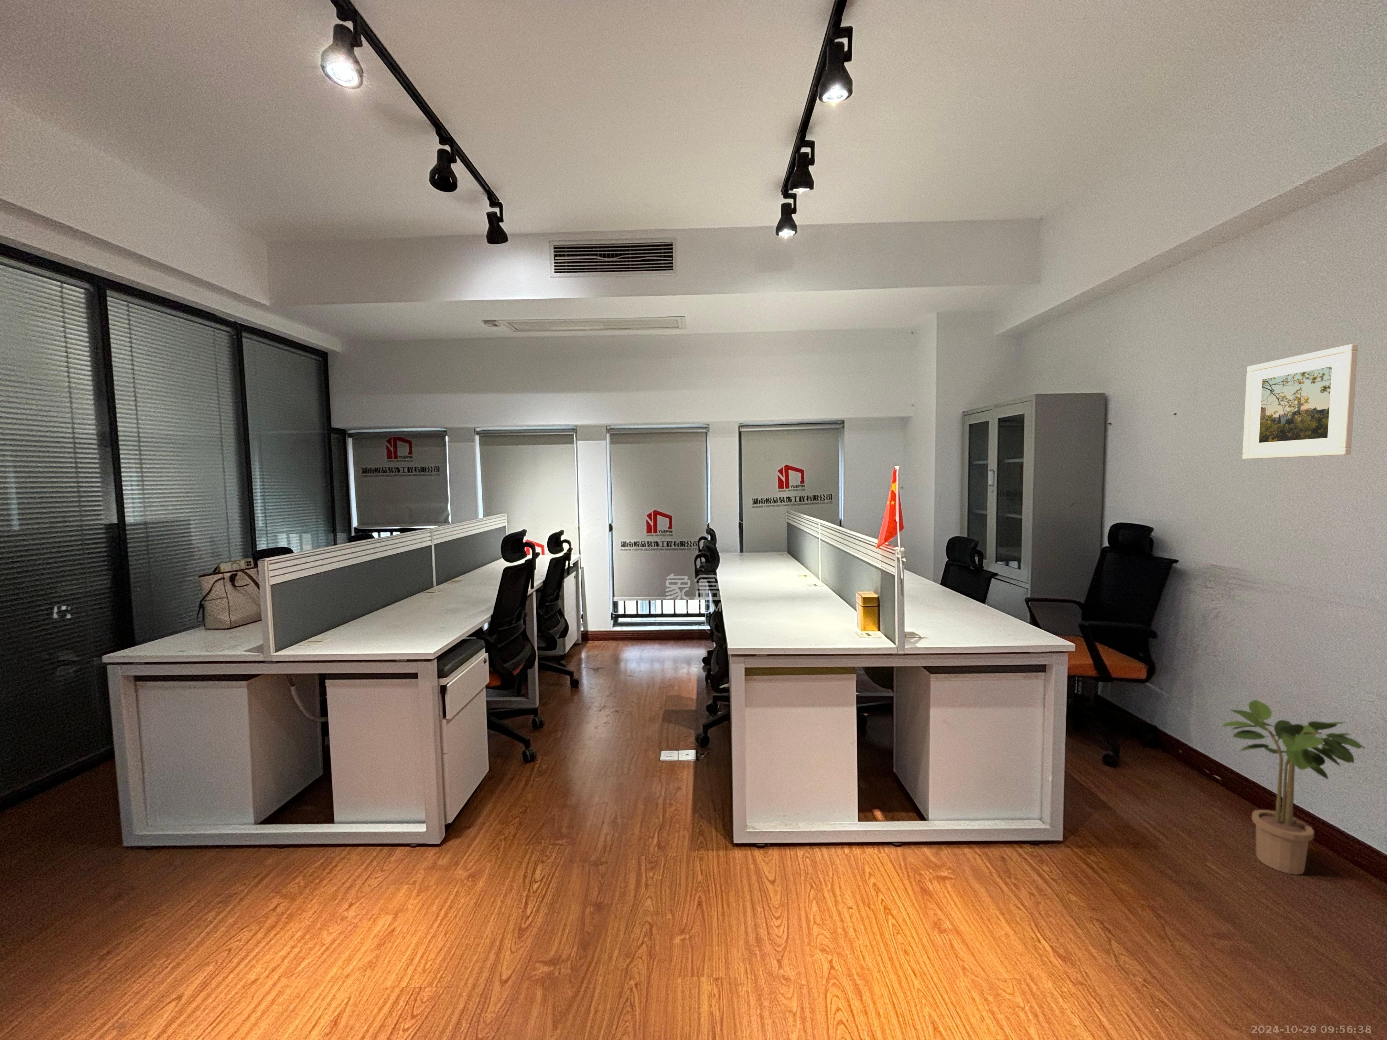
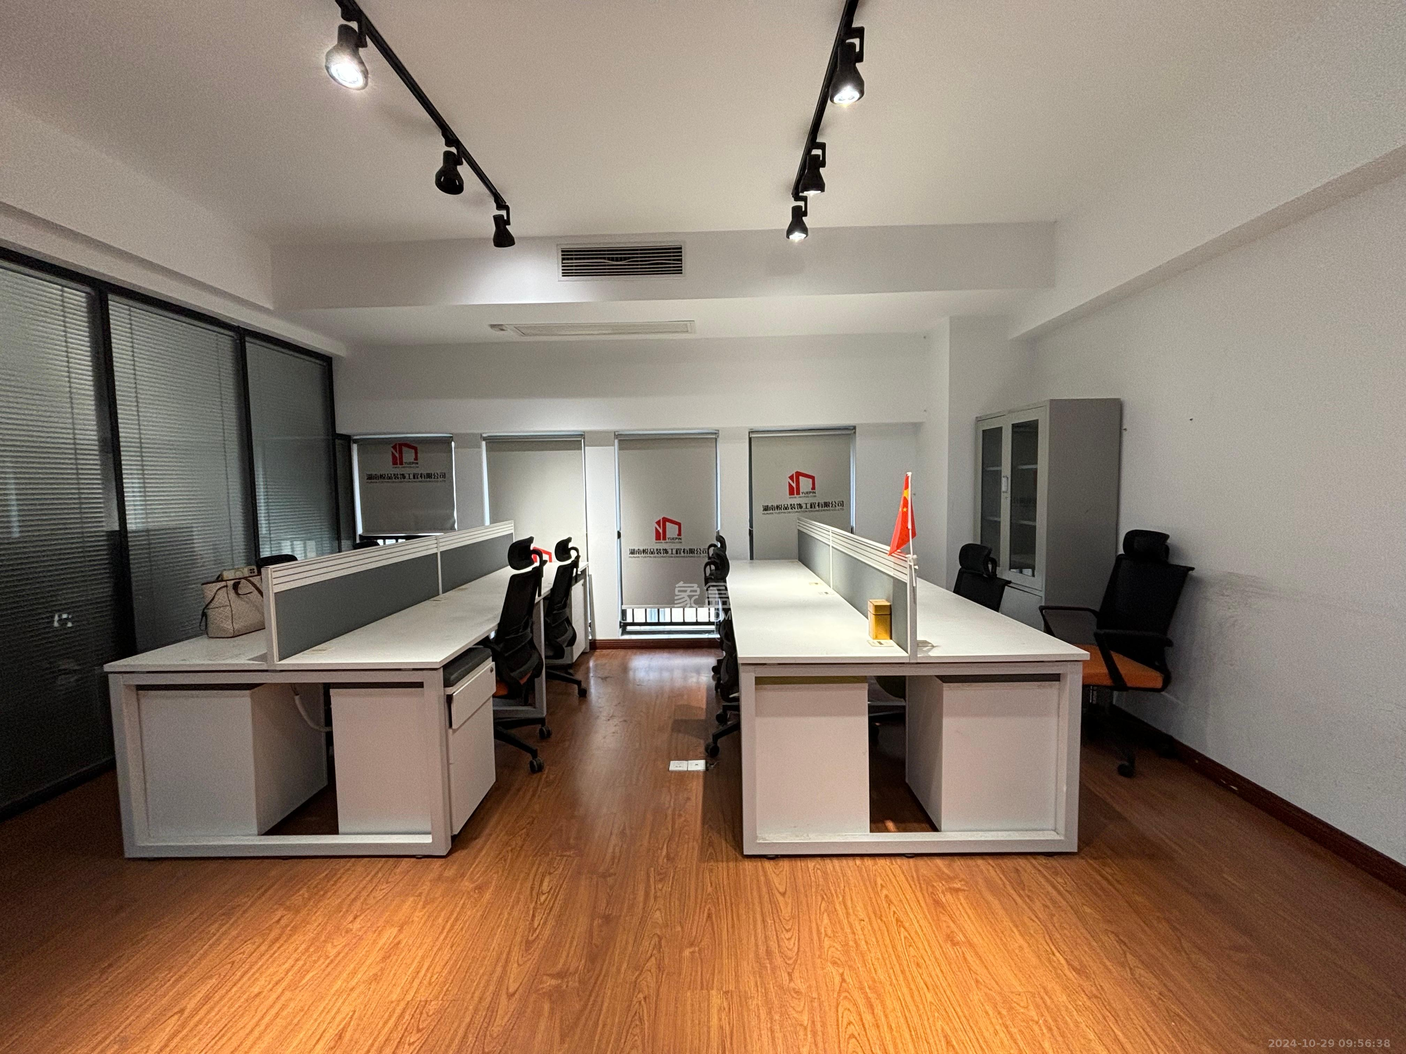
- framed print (1294, 406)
- potted plant (1294, 785)
